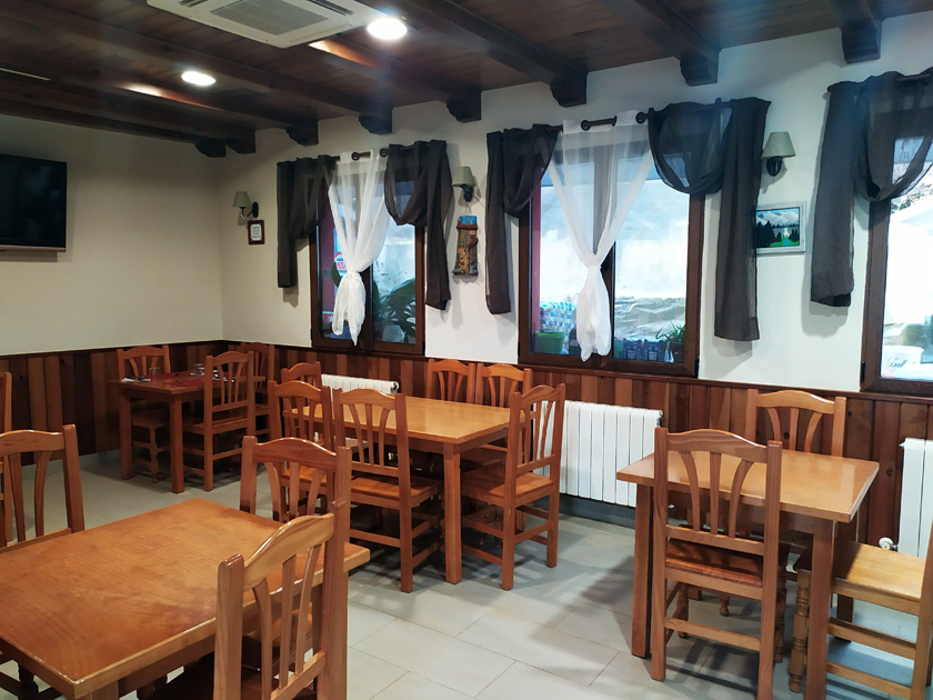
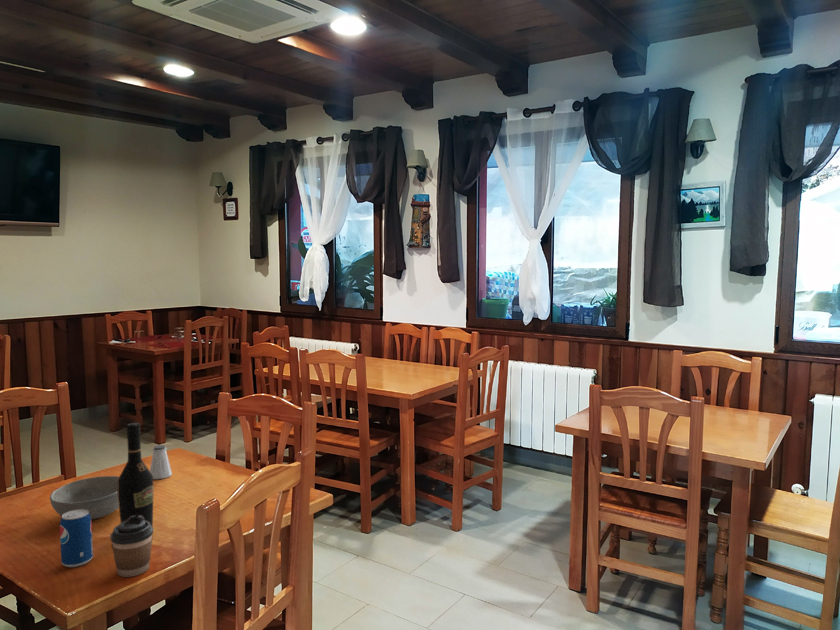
+ wine bottle (135, 480)
+ saltshaker (160, 460)
+ bowl (90, 501)
+ beverage can (76, 537)
+ coffee cup (132, 545)
